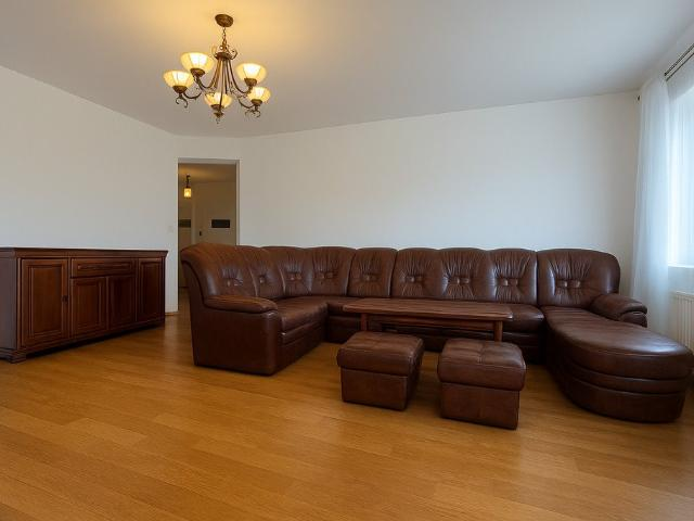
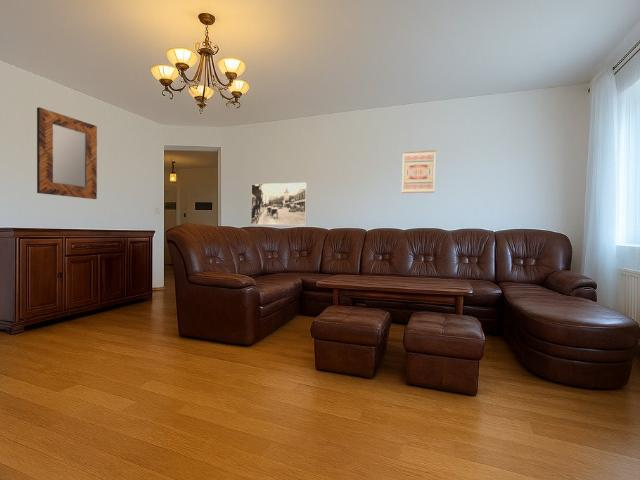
+ wall art (418, 172)
+ home mirror (69, 157)
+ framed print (277, 204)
